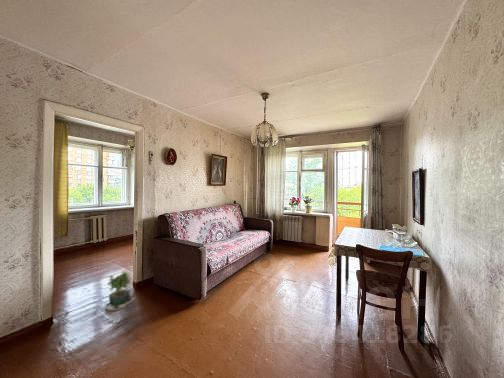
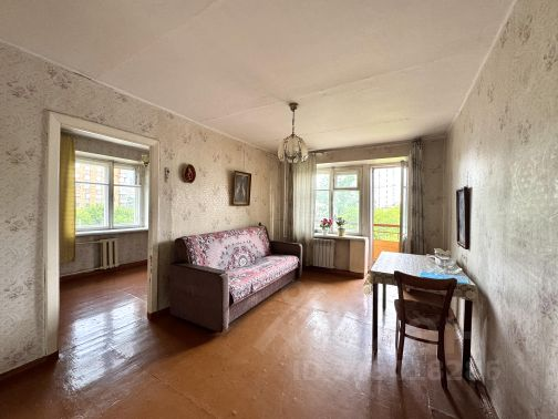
- potted plant (119, 289)
